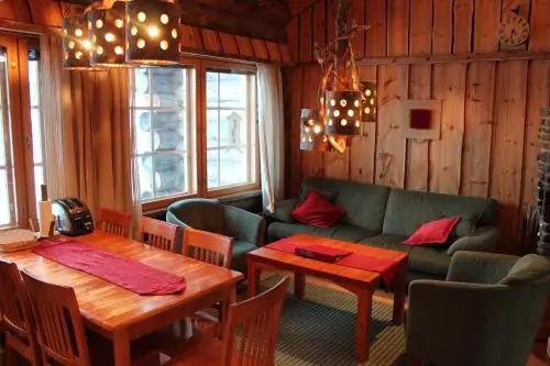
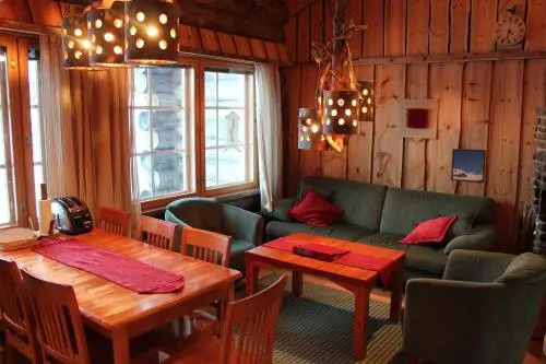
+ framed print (467, 165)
